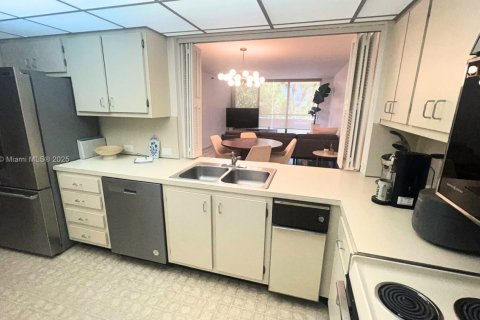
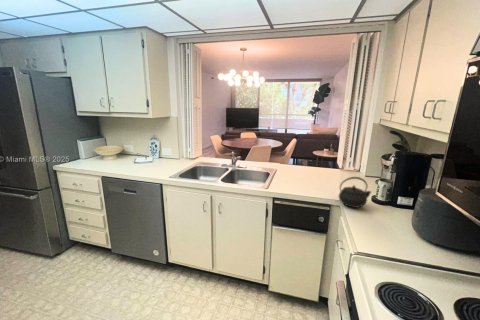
+ kettle (355, 190)
